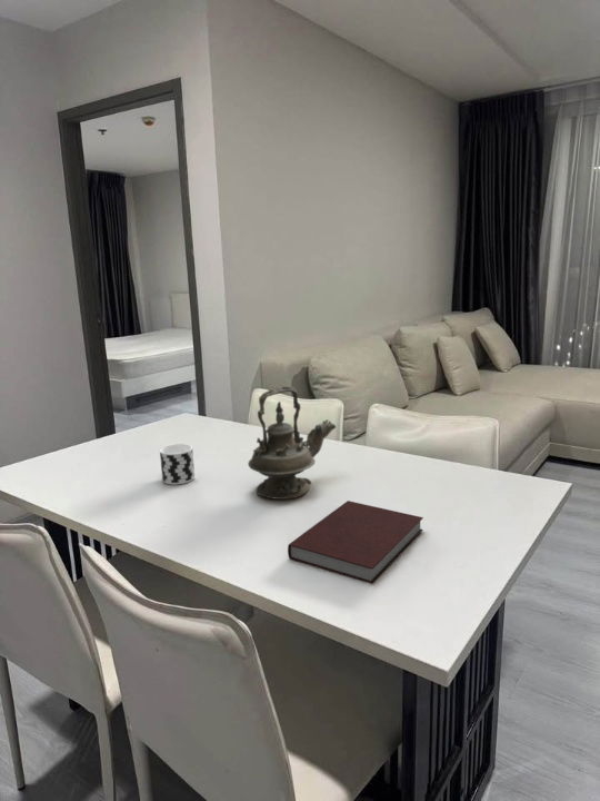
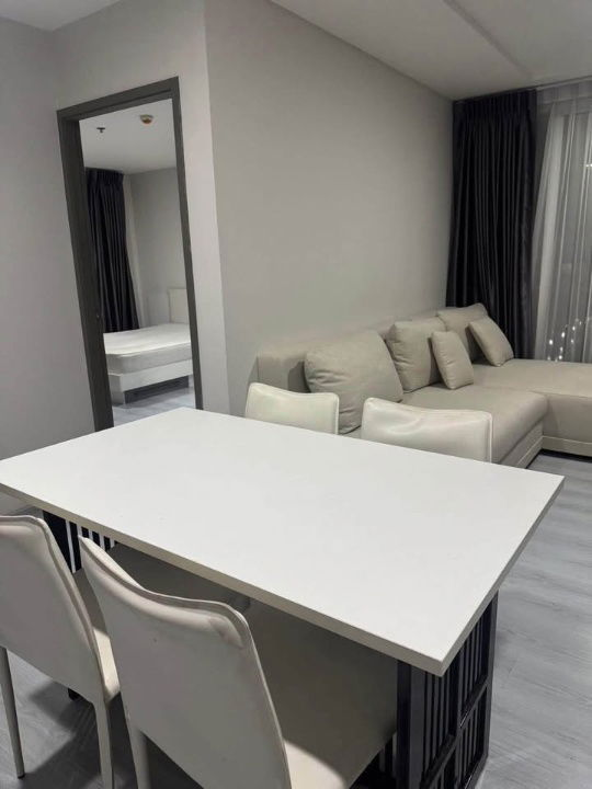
- cup (174, 462)
- teapot (296, 435)
- notebook (358, 536)
